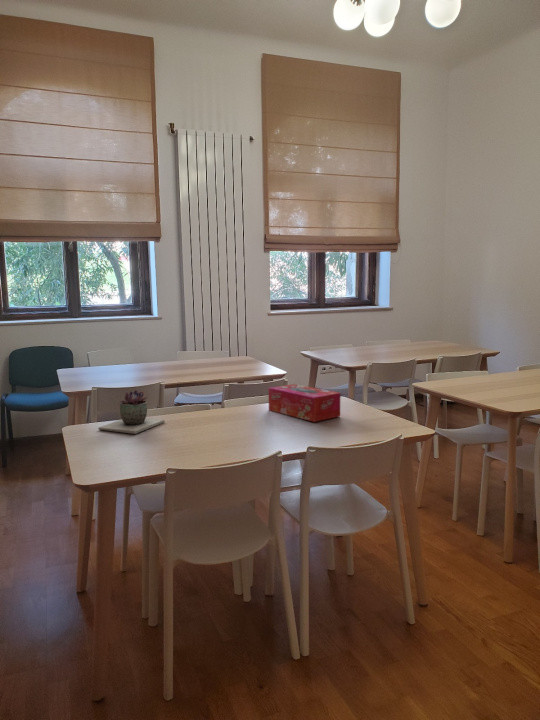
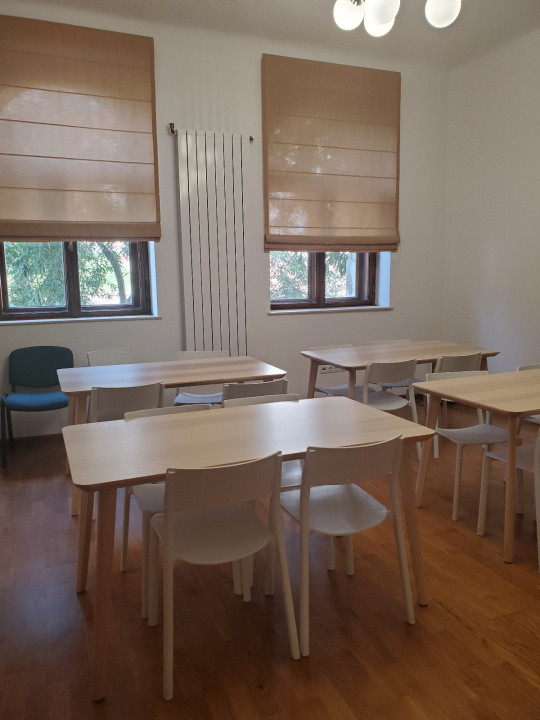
- succulent plant (131, 408)
- tissue box (303, 401)
